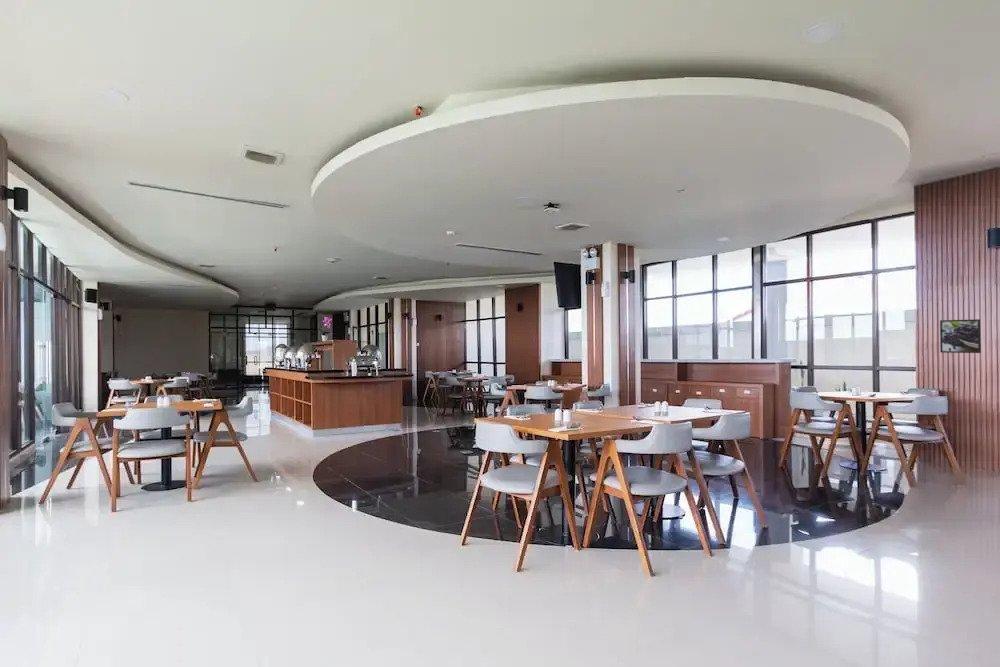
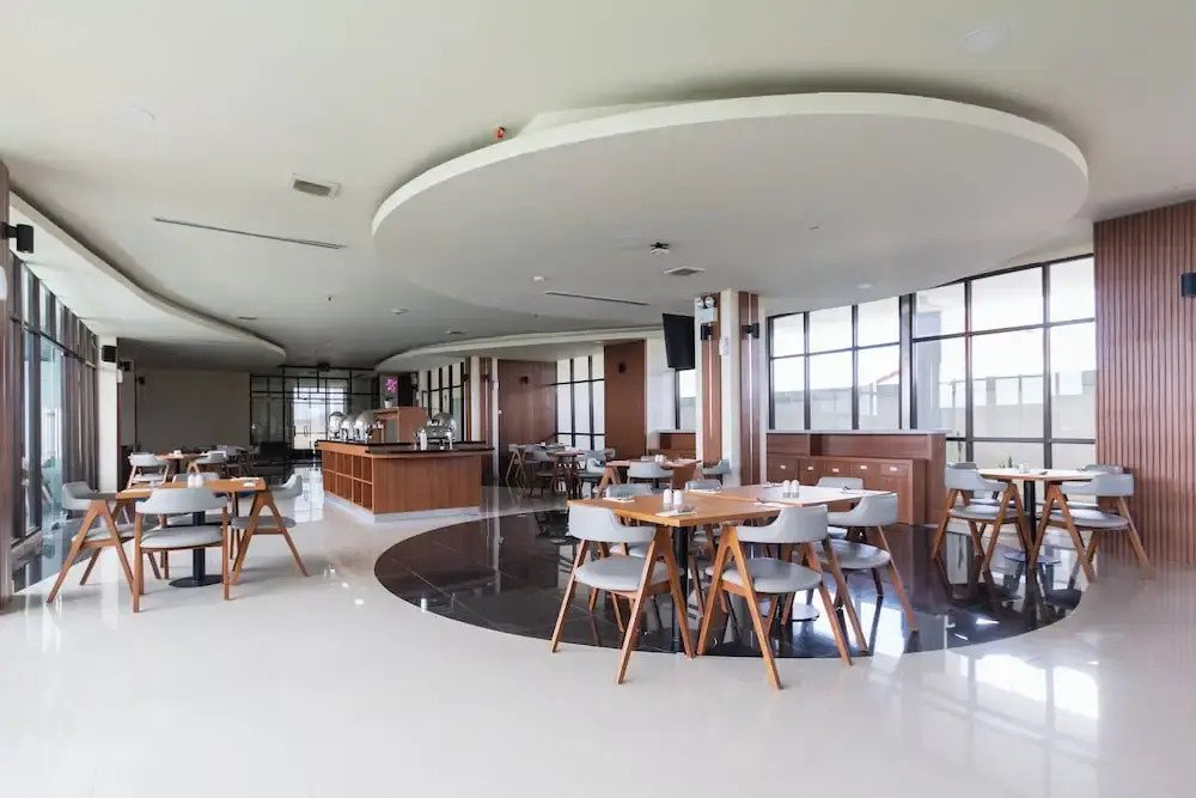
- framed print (959, 336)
